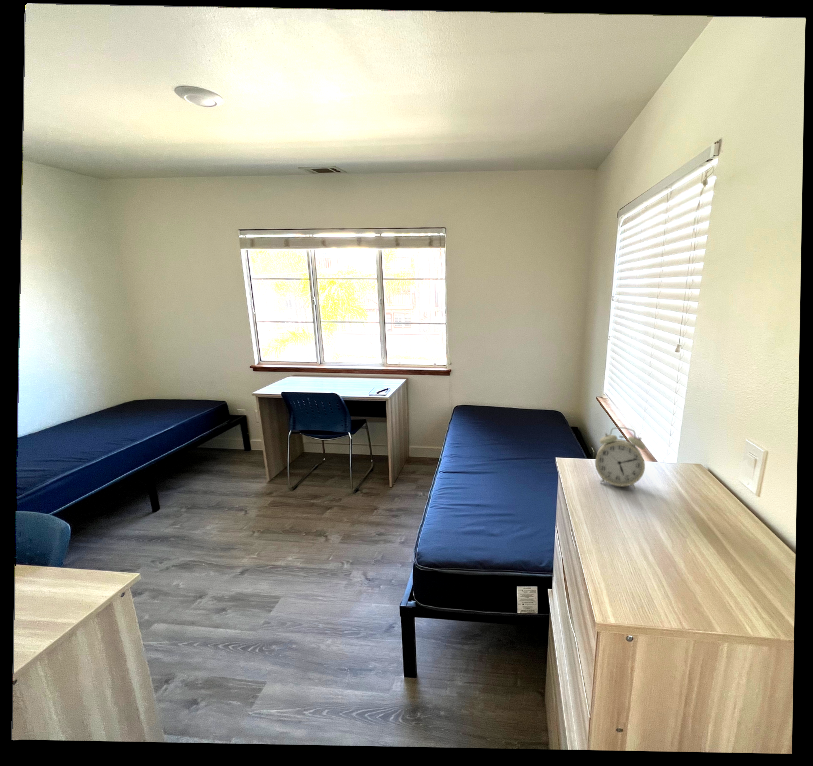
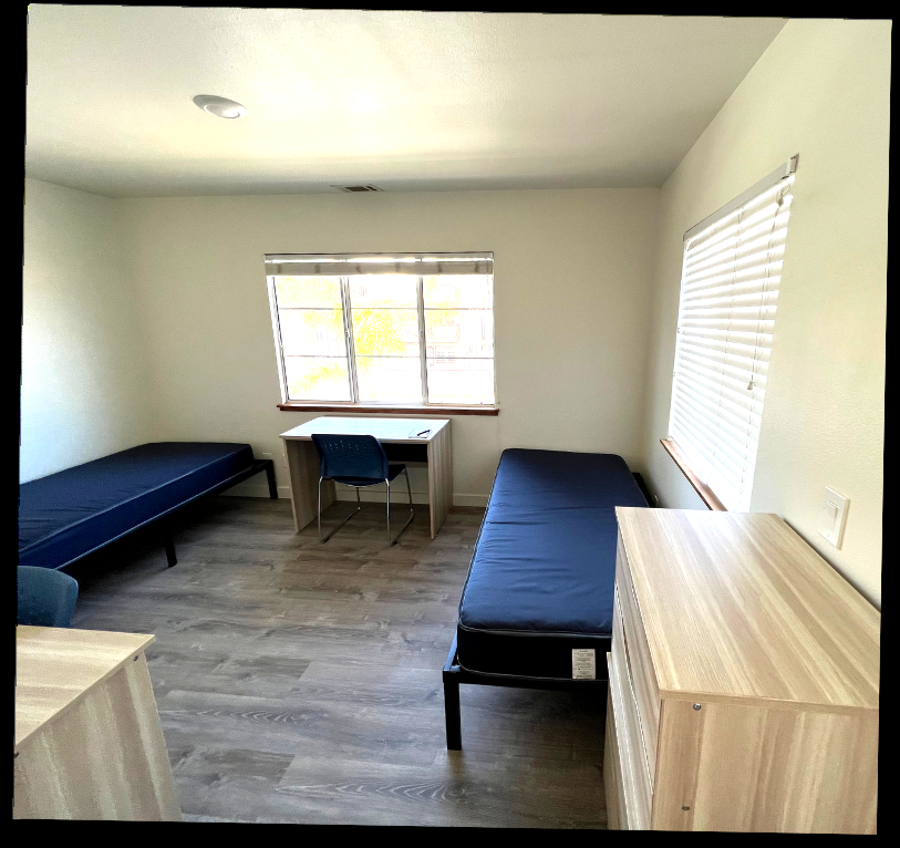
- alarm clock (619, 456)
